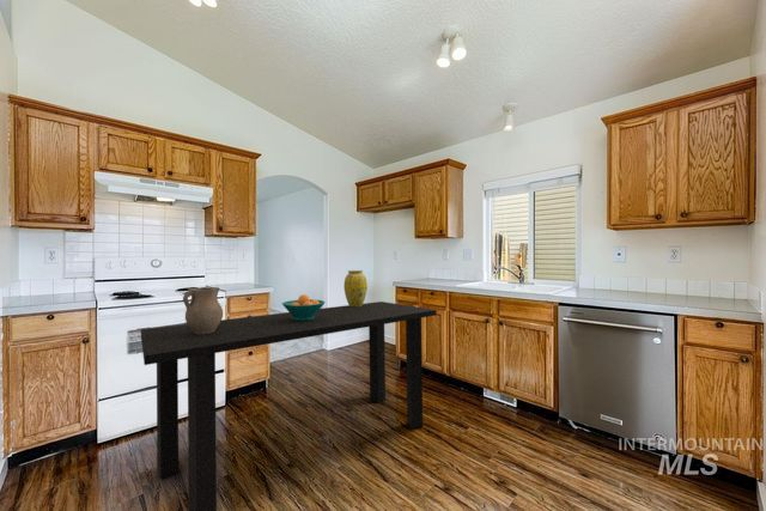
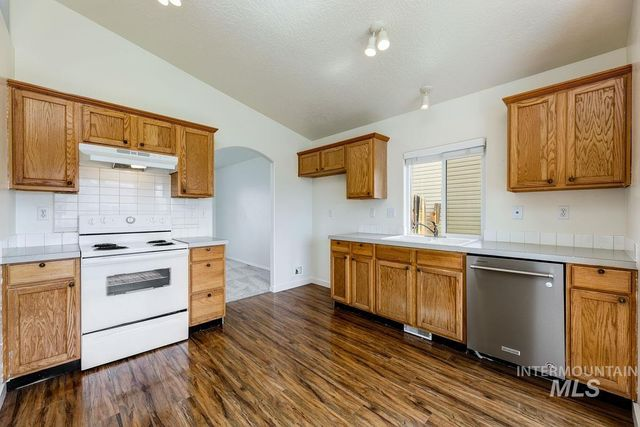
- vase (355, 287)
- dining table (302, 337)
- ceramic pitcher (203, 309)
- fruit bowl (303, 306)
